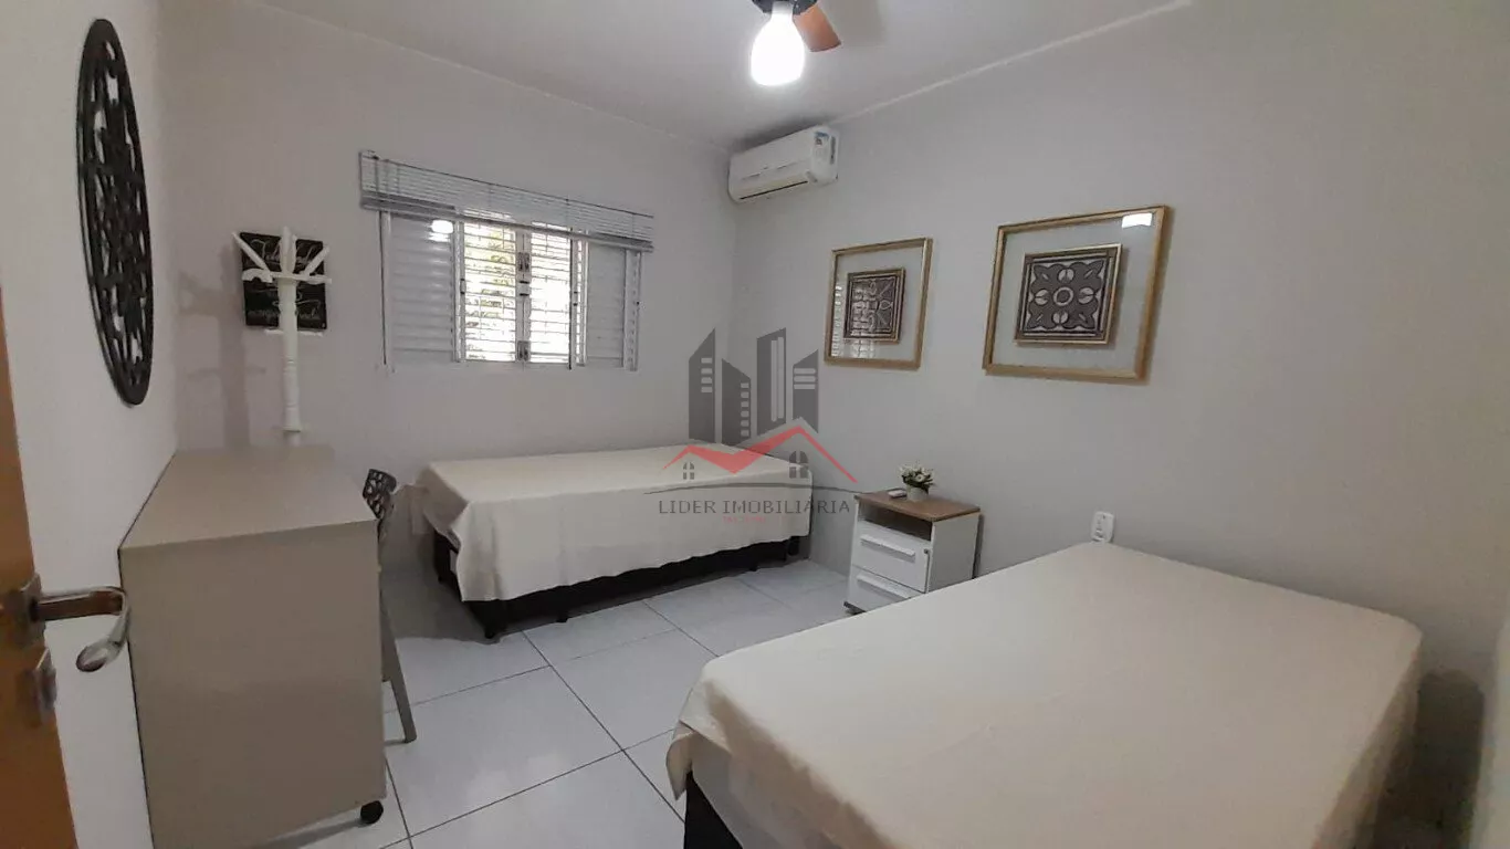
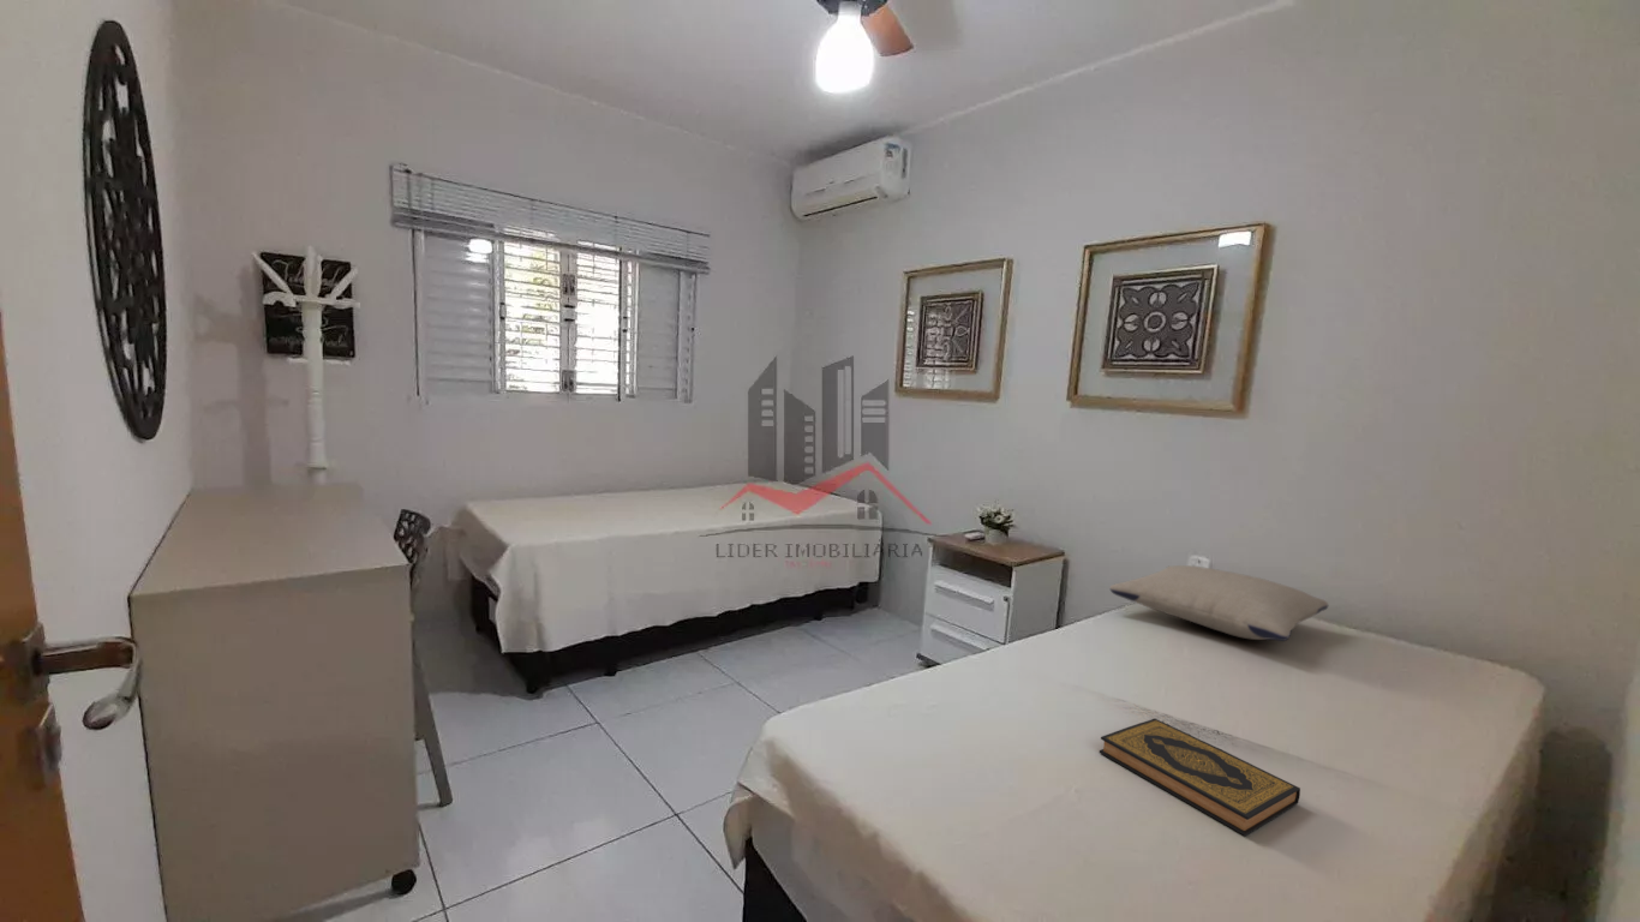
+ pillow (1216, 598)
+ hardback book (1193, 768)
